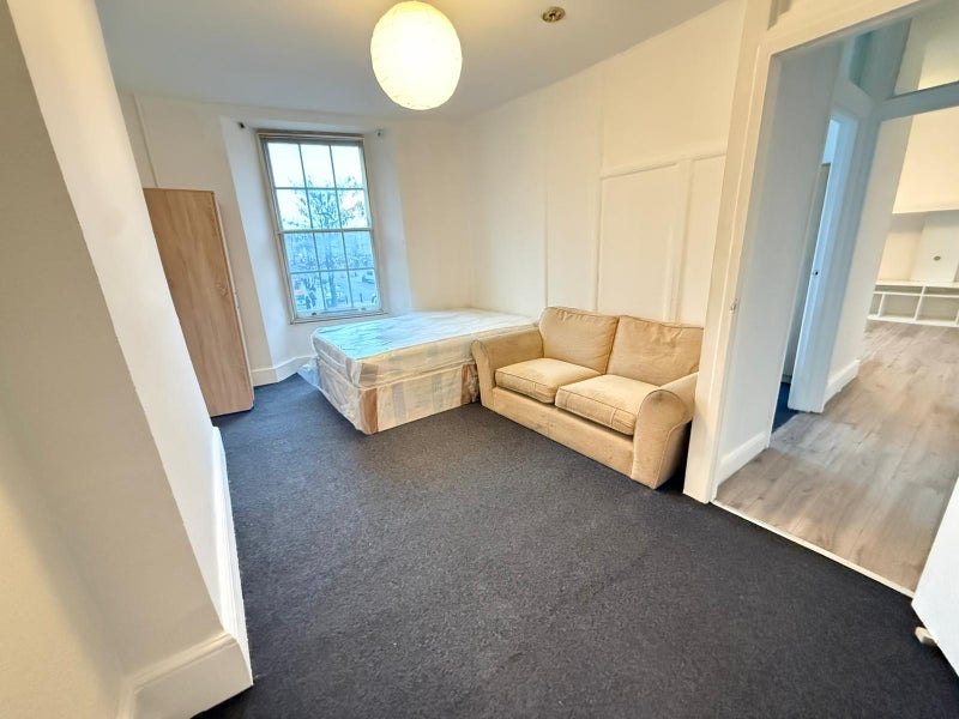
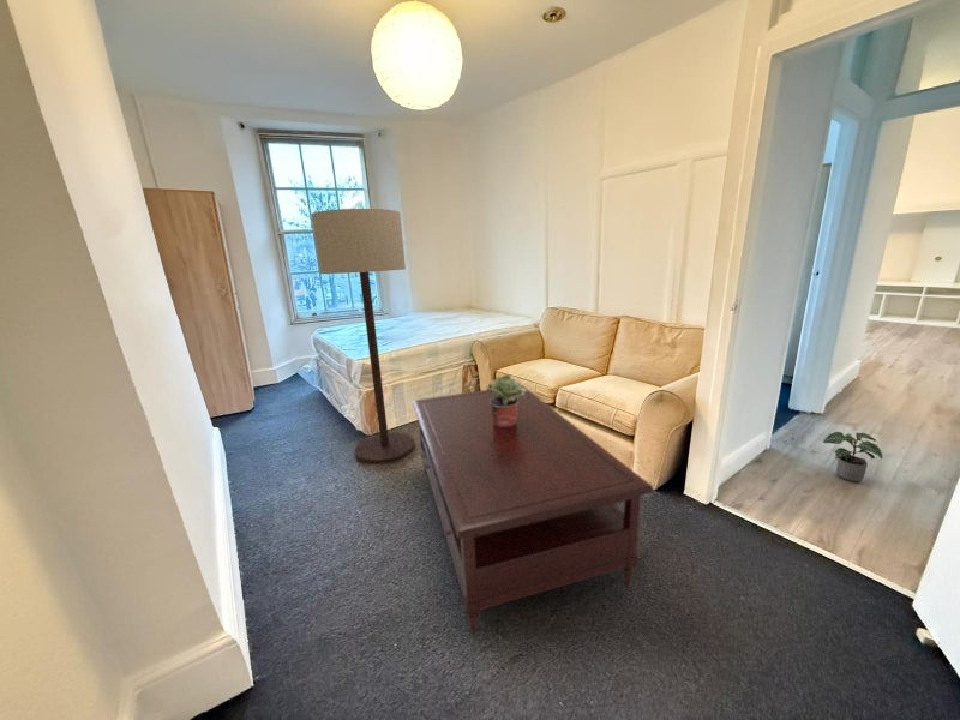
+ potted plant (506, 398)
+ potted plant (851, 455)
+ floor lamp (372, 341)
+ coffee table (503, 475)
